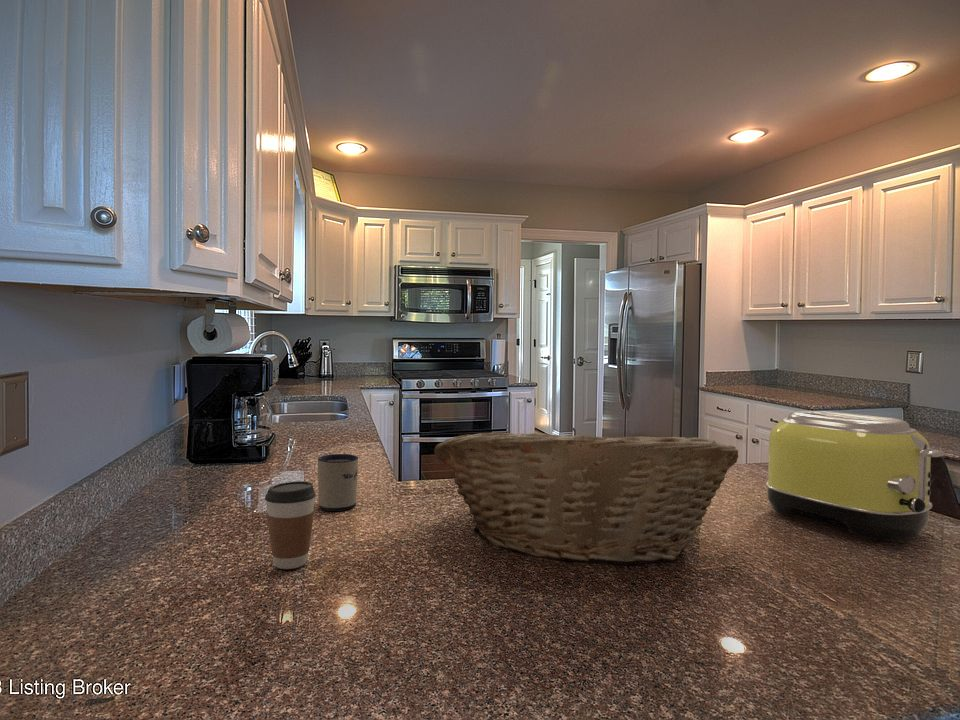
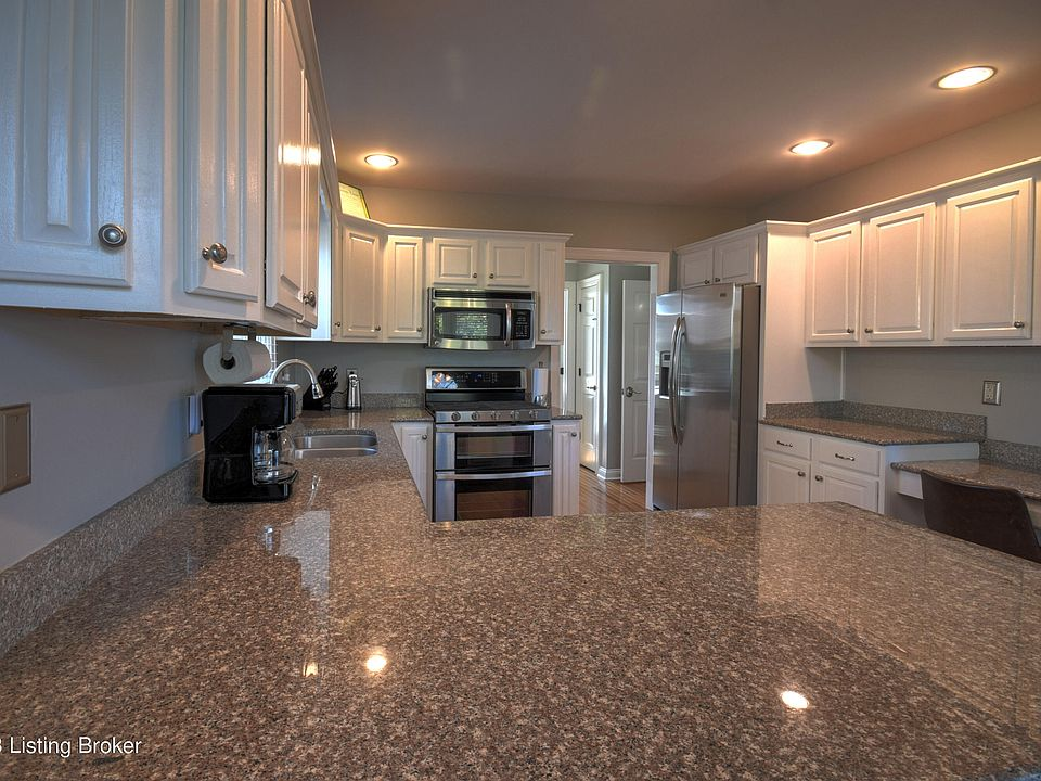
- fruit basket (579, 479)
- mug (339, 479)
- toaster (850, 470)
- coffee cup (290, 524)
